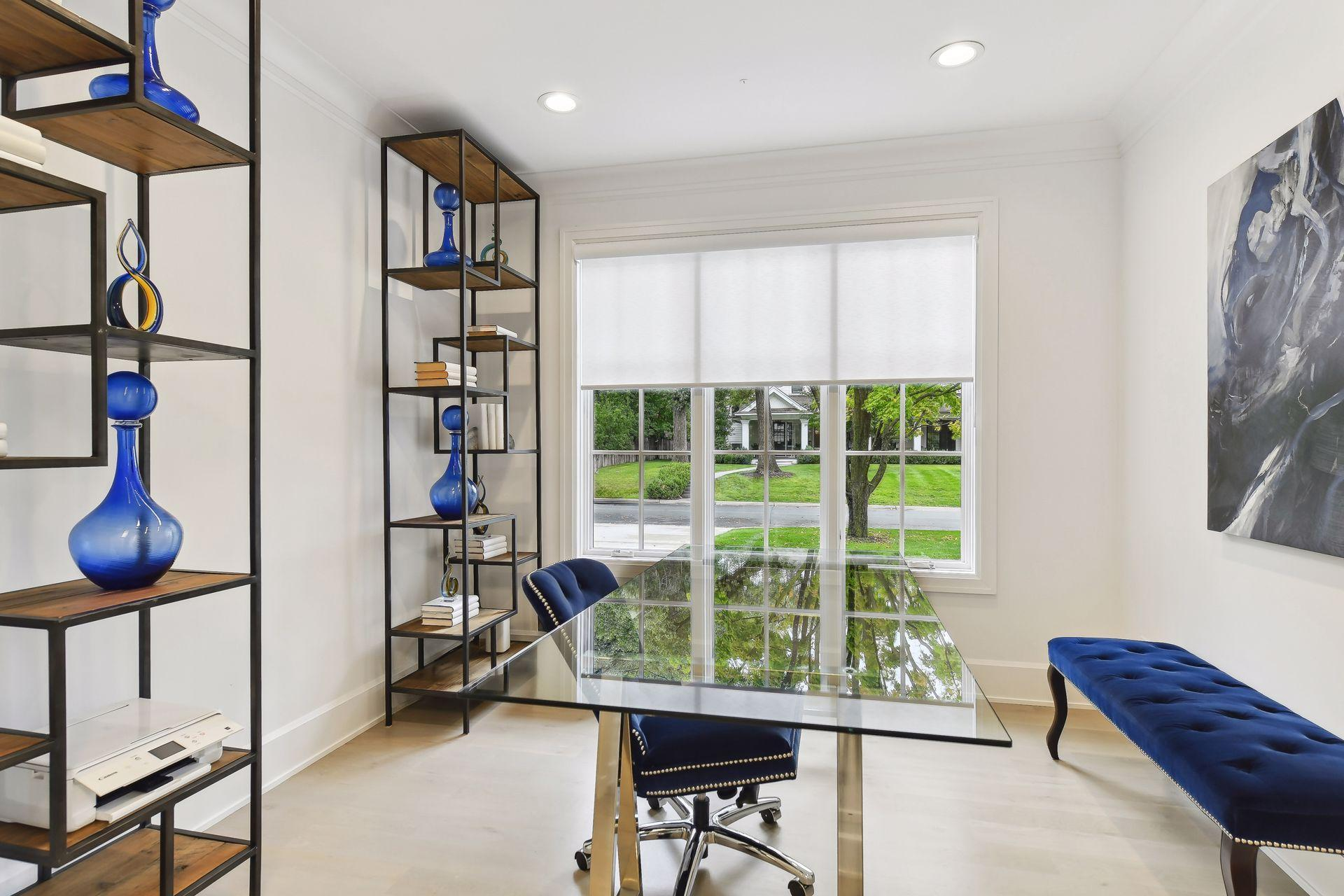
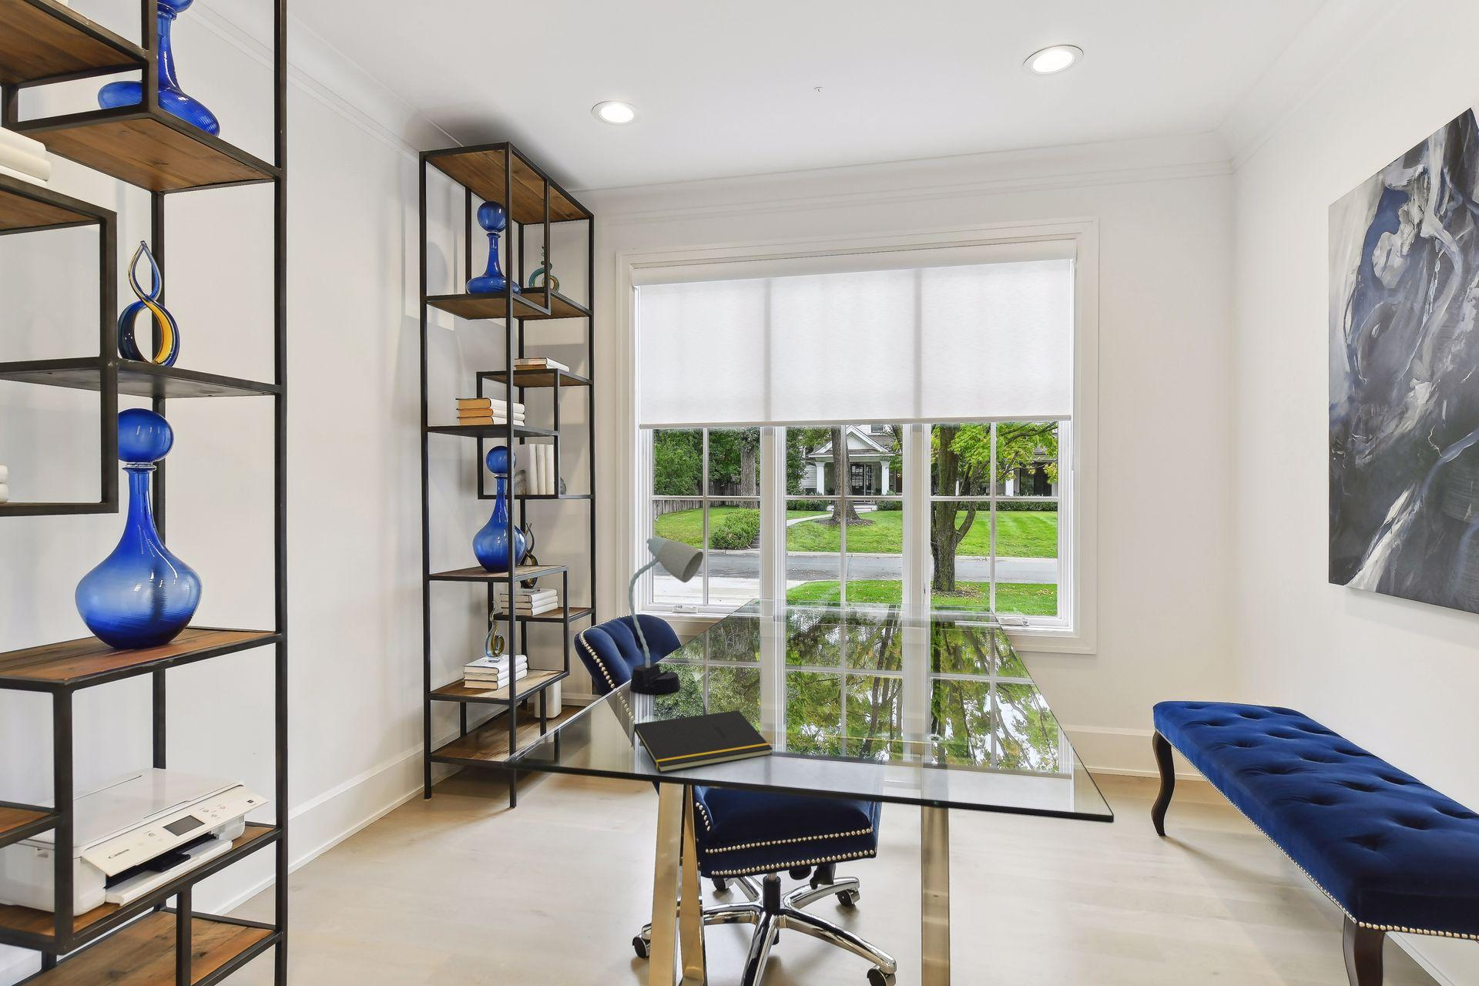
+ desk lamp (638, 623)
+ notepad (702, 738)
